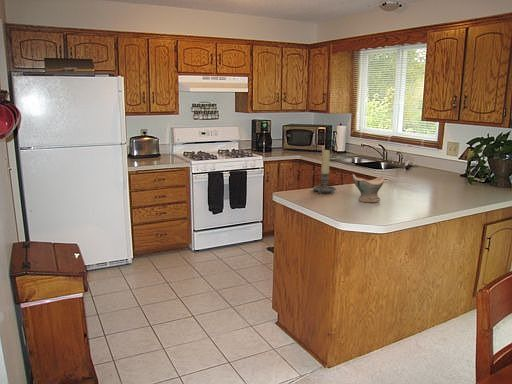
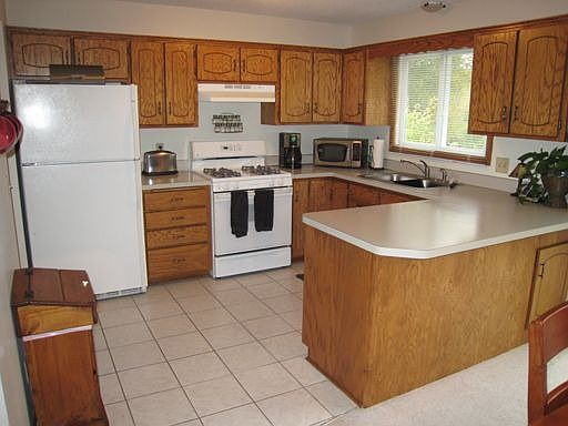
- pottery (368, 187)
- candle holder (324, 170)
